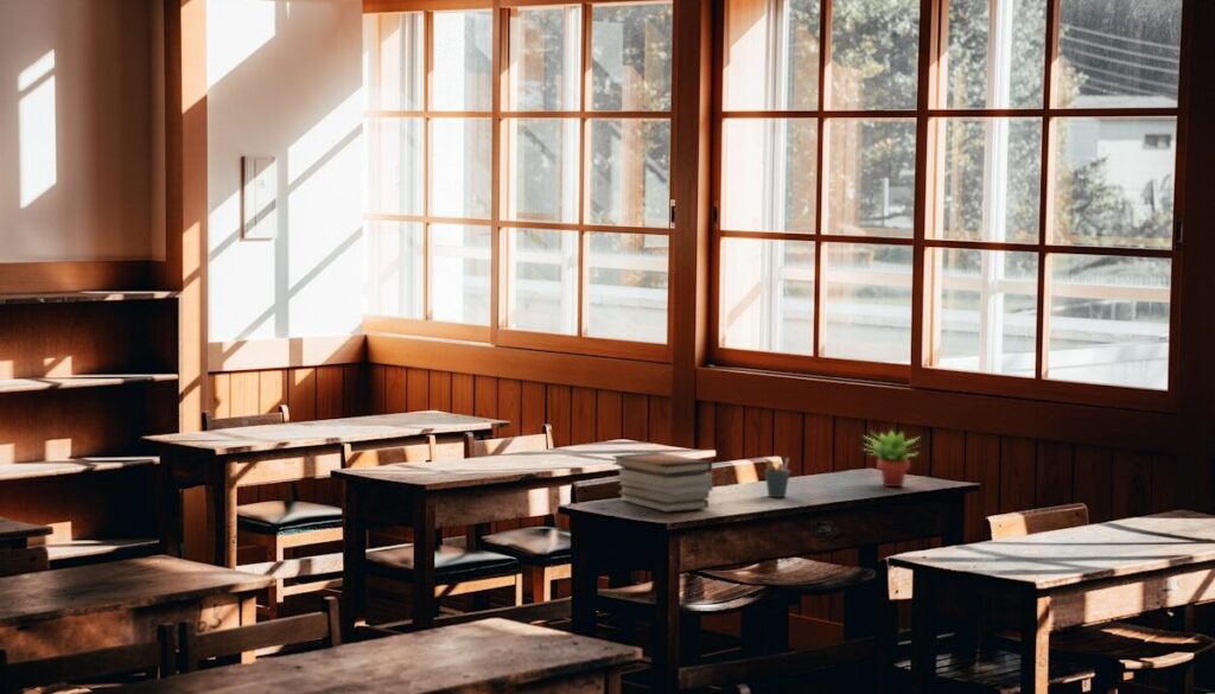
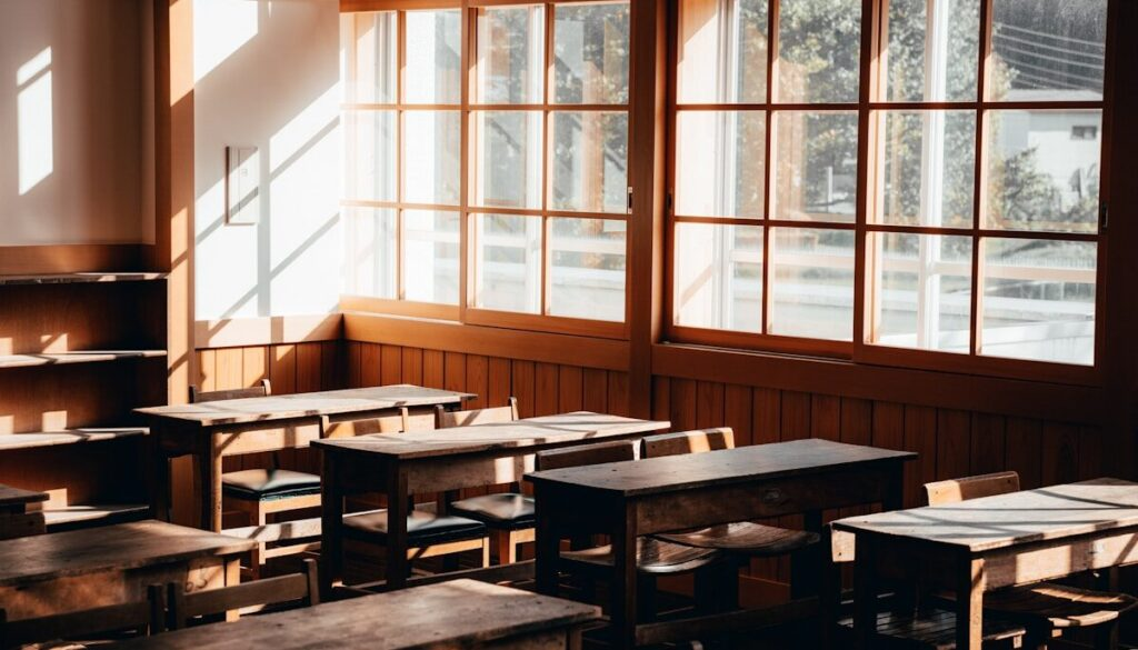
- book stack (662, 480)
- succulent plant (891, 457)
- pen holder (776, 476)
